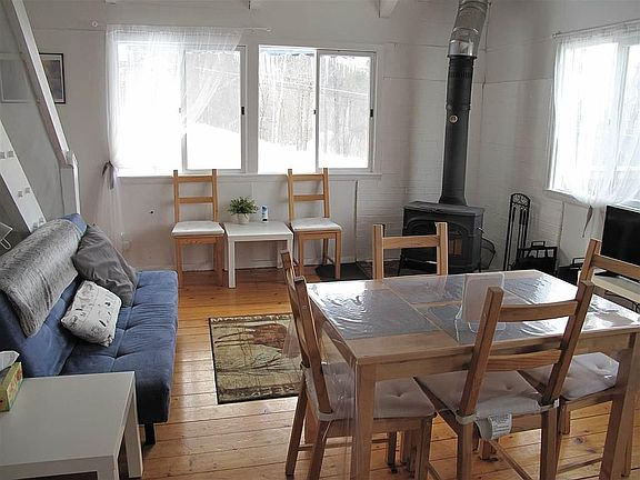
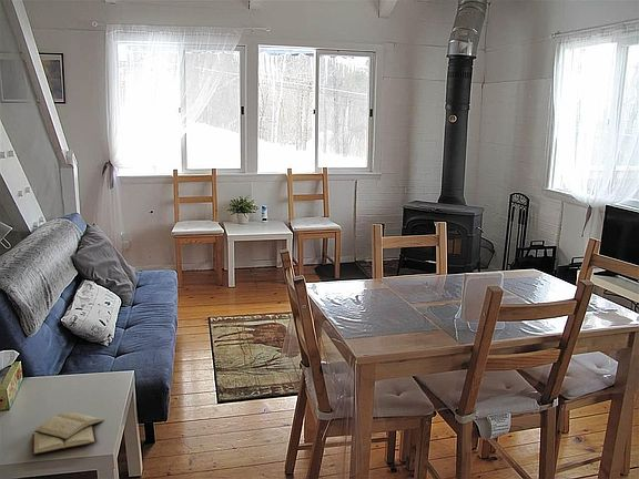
+ diary (68, 426)
